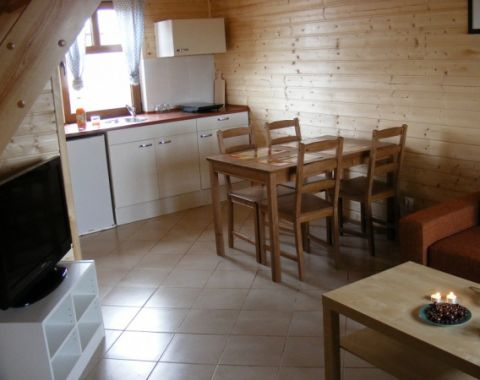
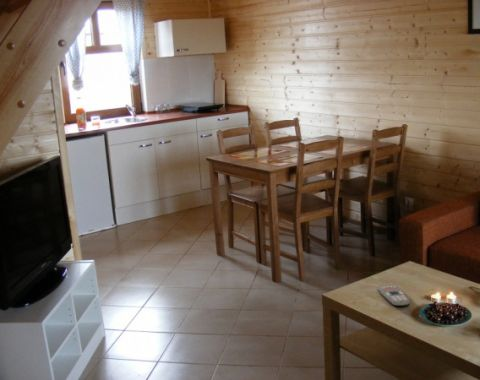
+ remote control (394, 295)
